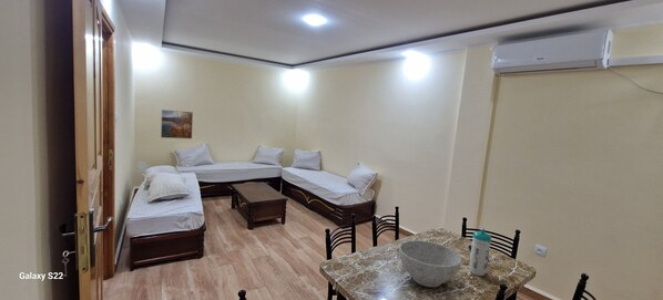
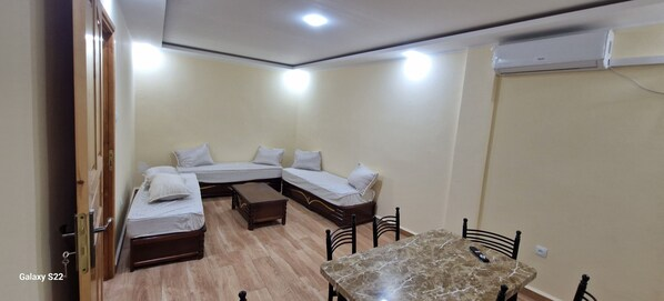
- bowl (427, 266)
- water bottle (480, 250)
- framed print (176, 124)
